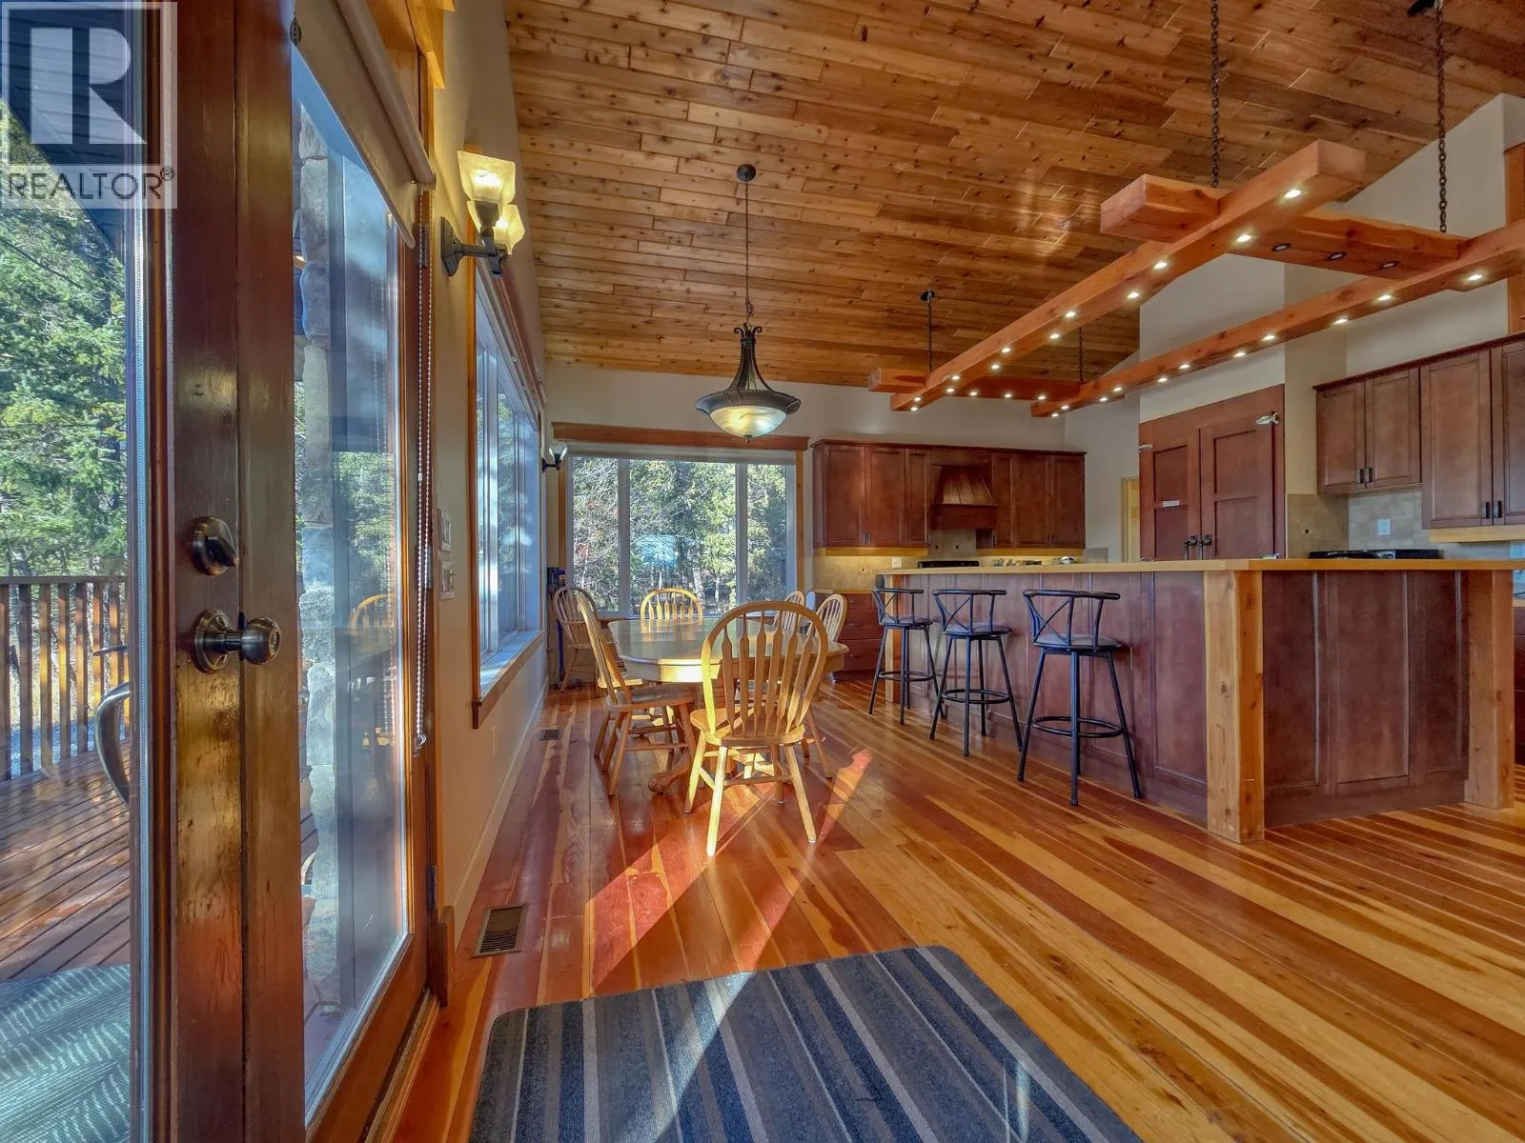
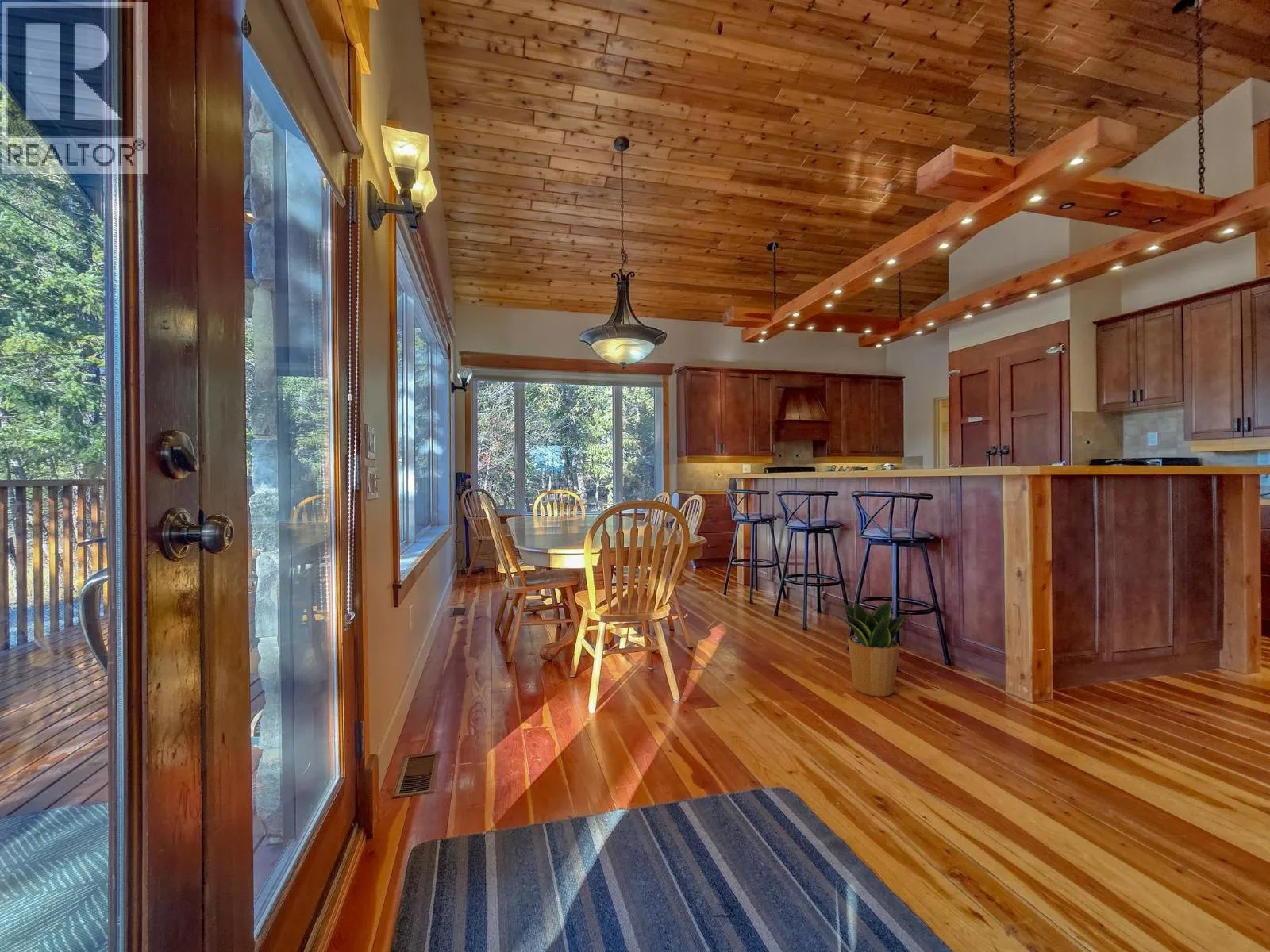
+ potted plant (868, 647)
